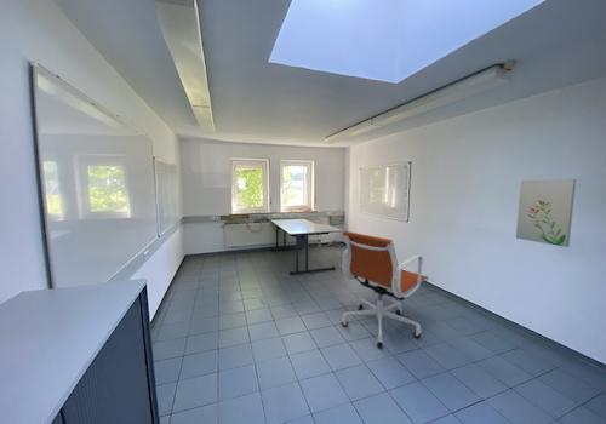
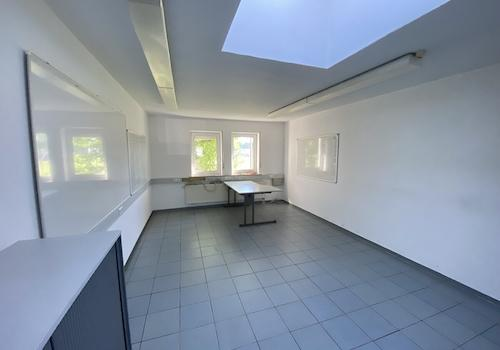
- wall art (543, 211)
- office chair (382, 279)
